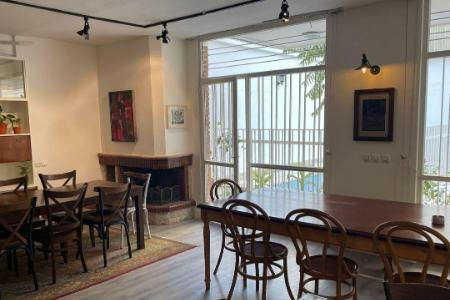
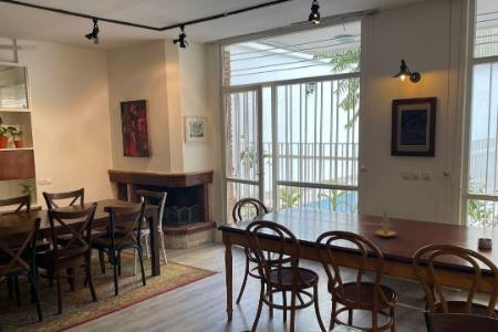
+ candlestick (384, 222)
